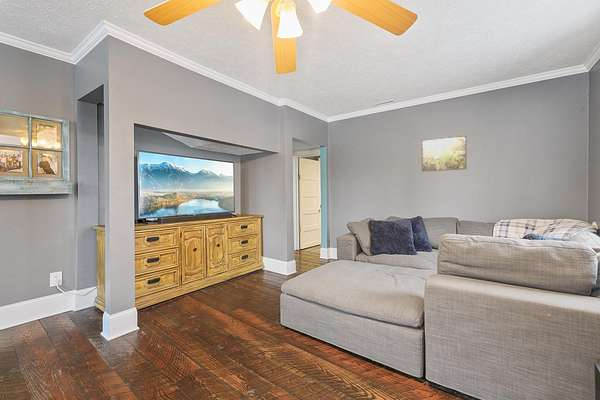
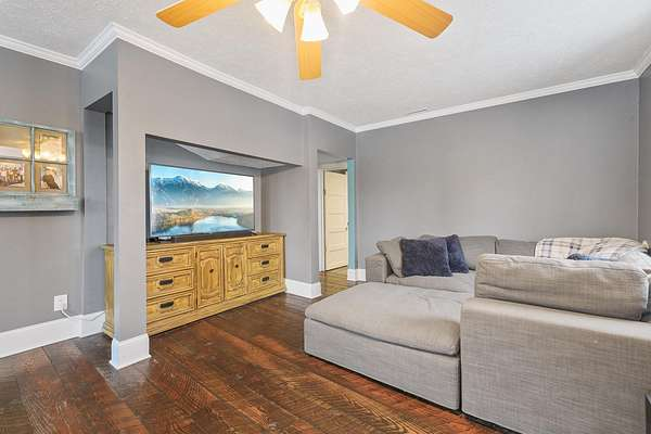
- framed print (443, 154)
